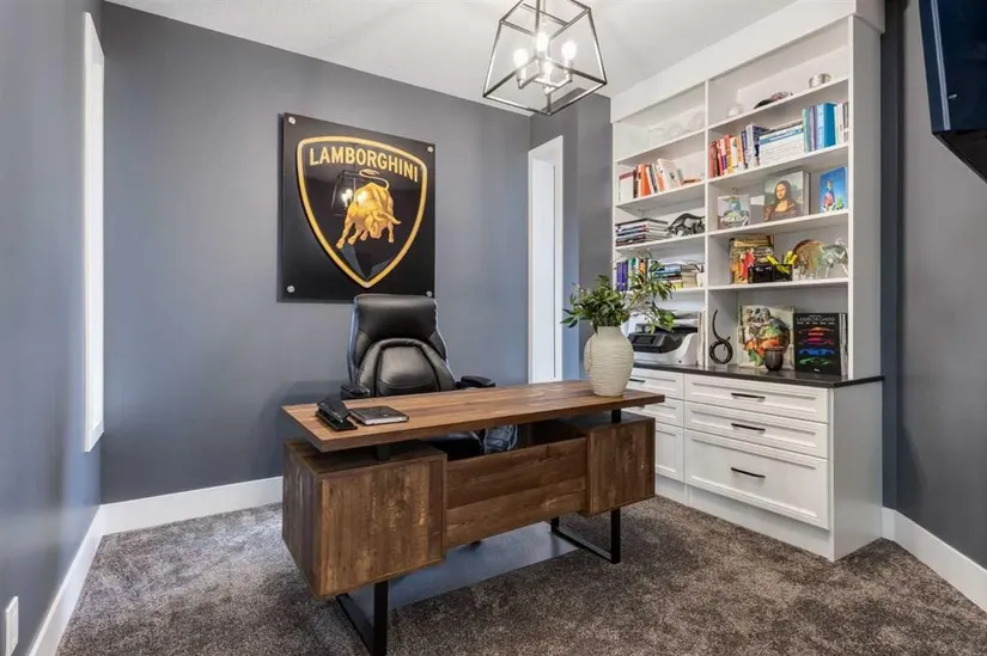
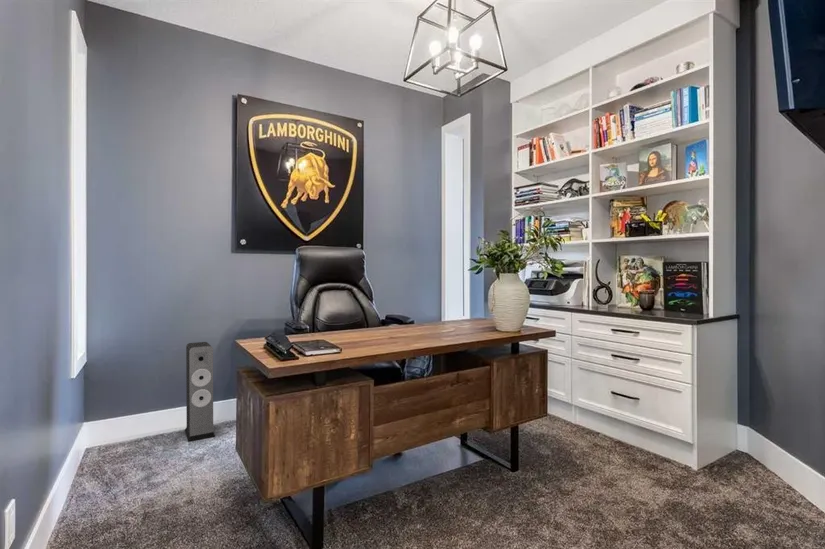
+ speaker (199, 388)
